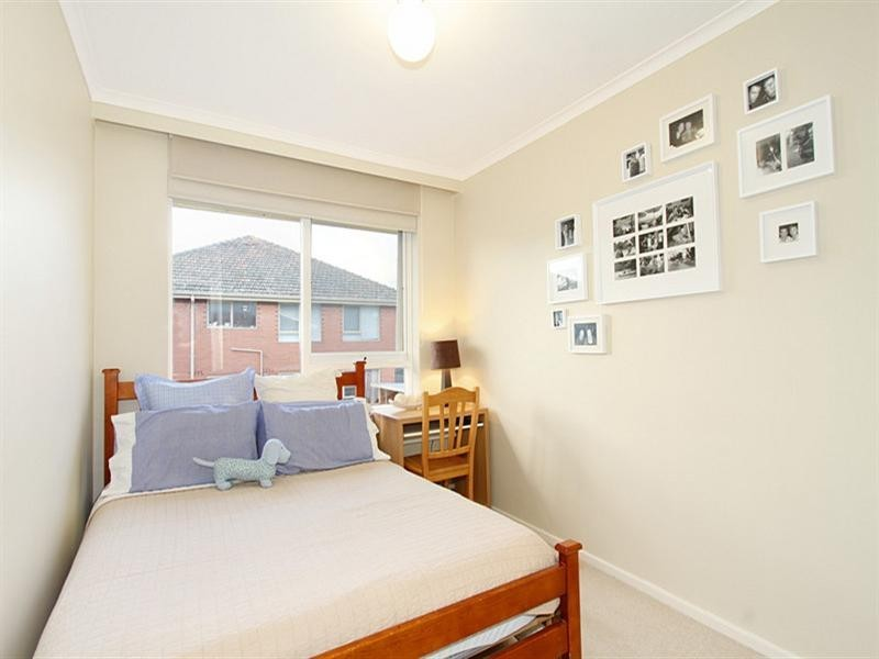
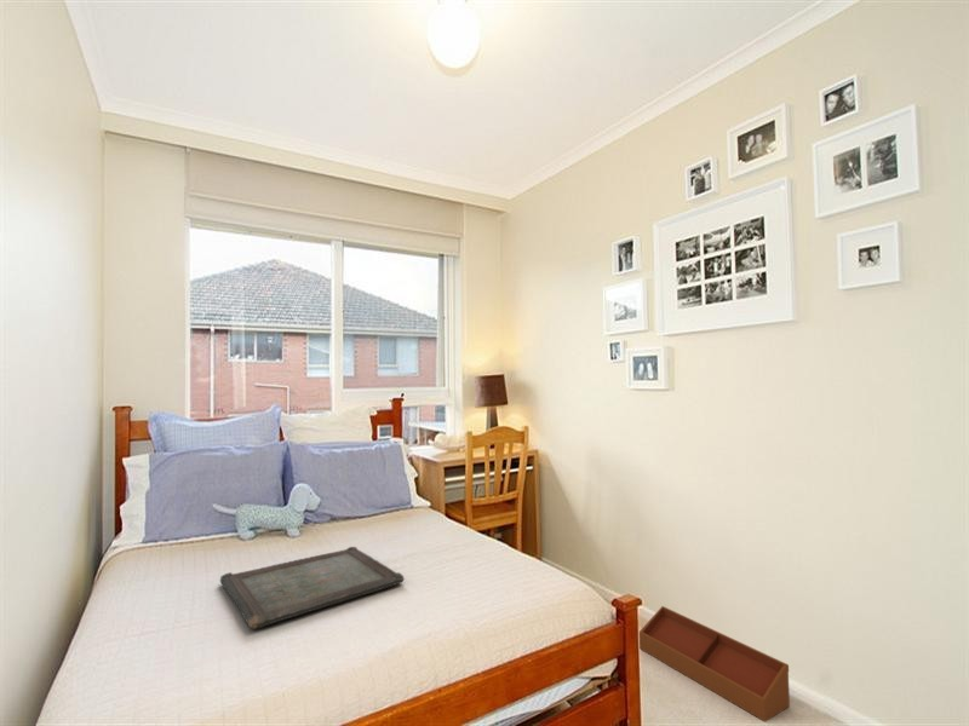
+ storage bin (706, 655)
+ serving tray (311, 580)
